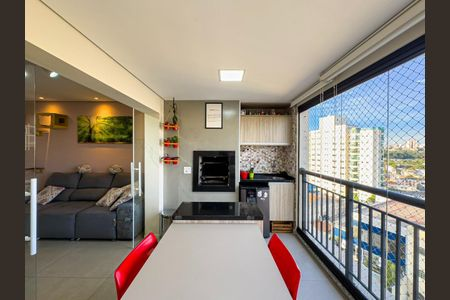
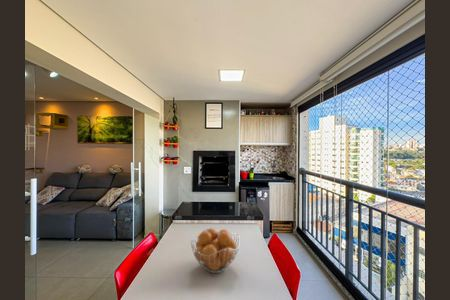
+ fruit basket (215, 248)
